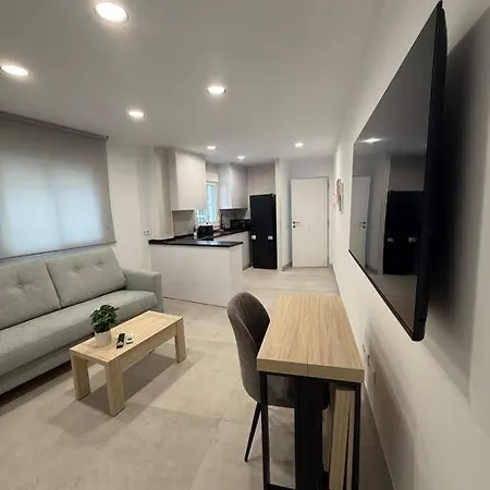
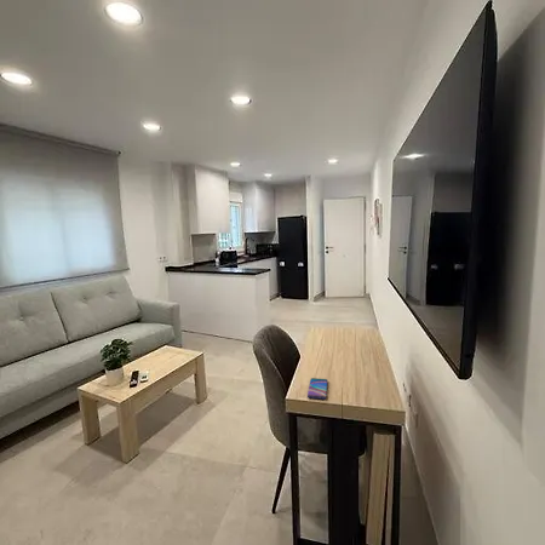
+ smartphone (317, 388)
